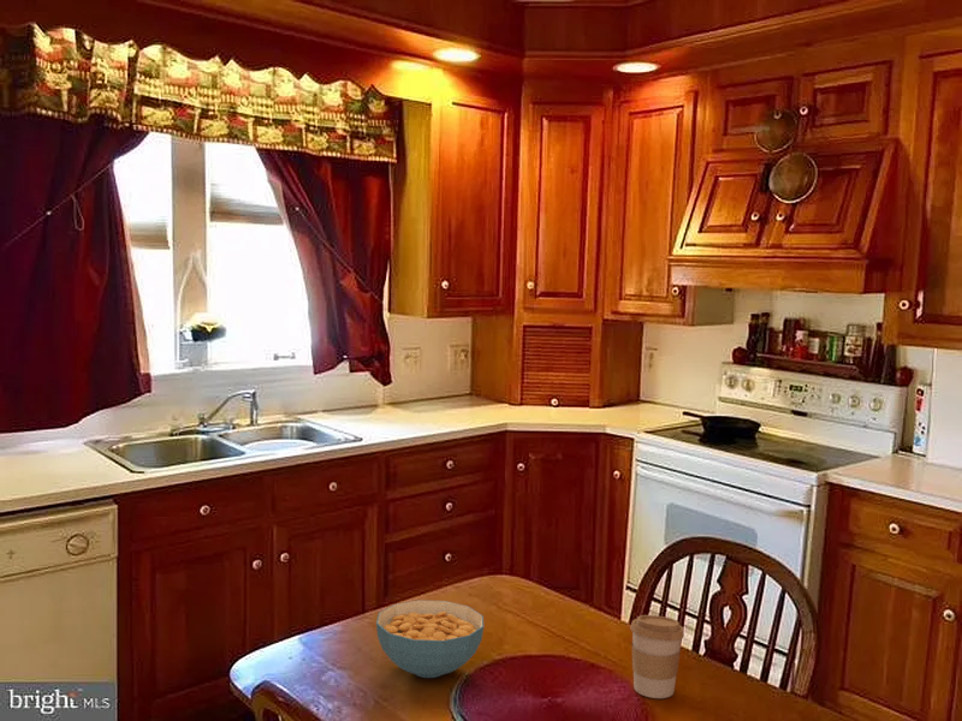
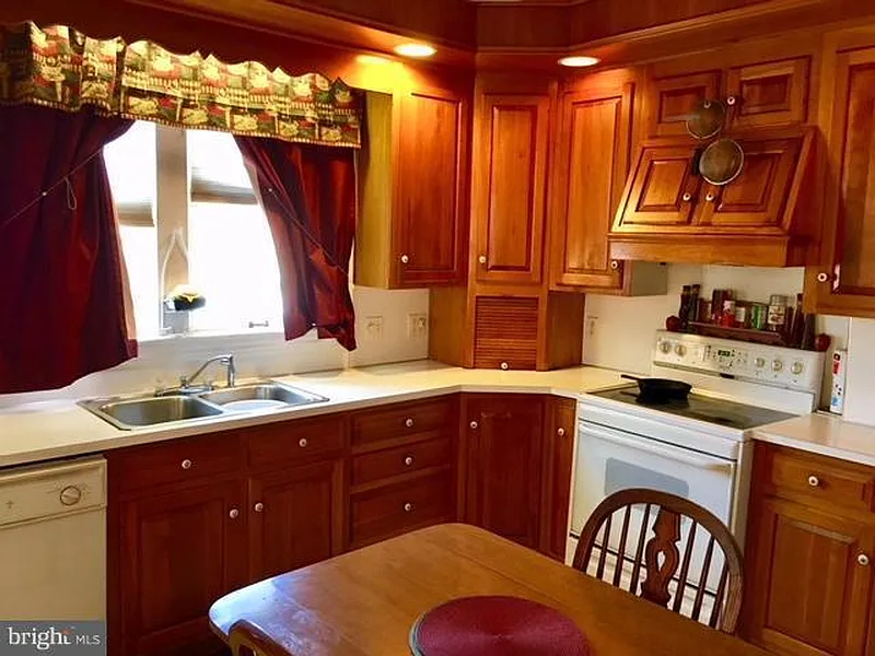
- coffee cup (655, 654)
- cereal bowl (429, 644)
